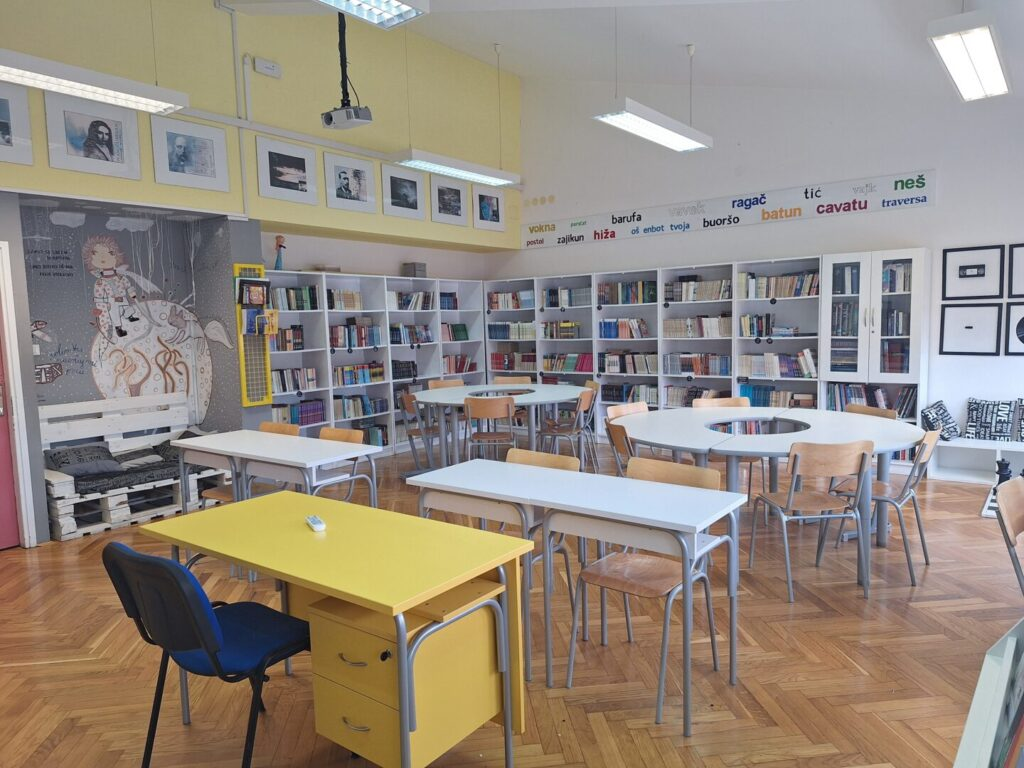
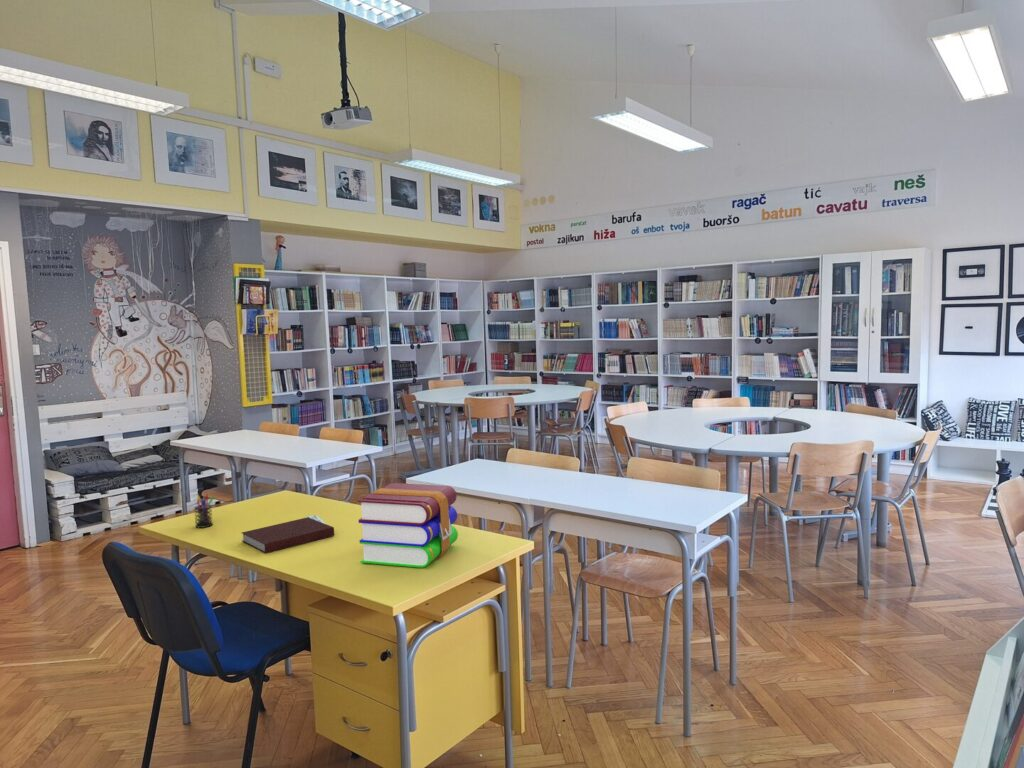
+ books (411, 523)
+ notebook (288, 534)
+ pen holder (205, 509)
